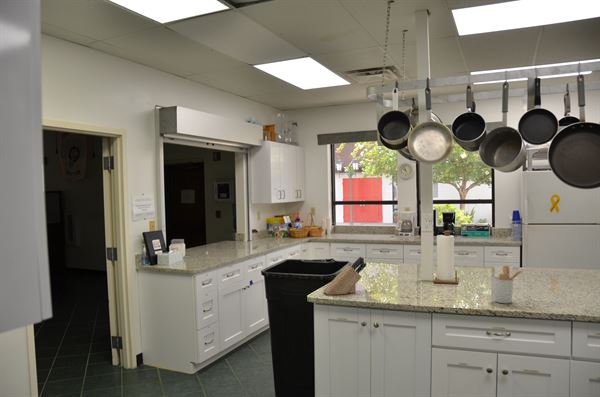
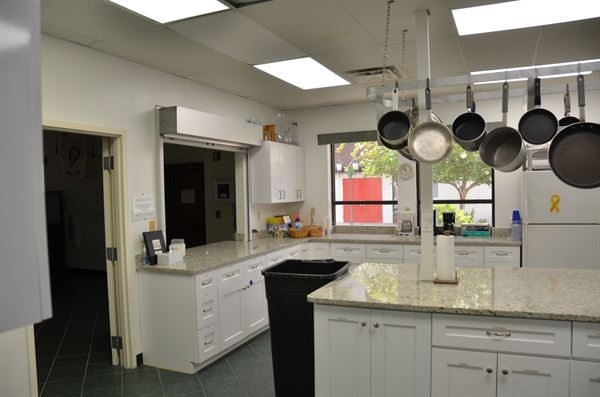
- knife block (345, 275)
- utensil holder (508, 284)
